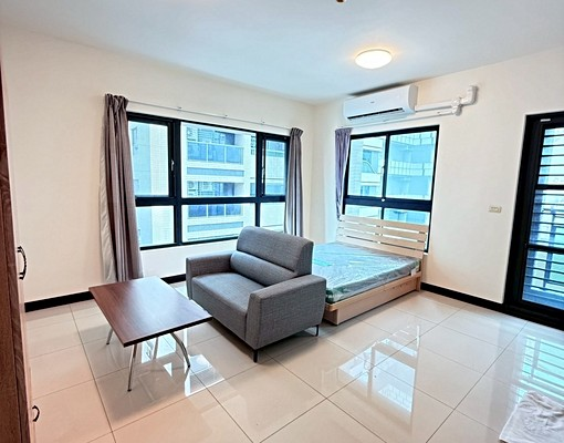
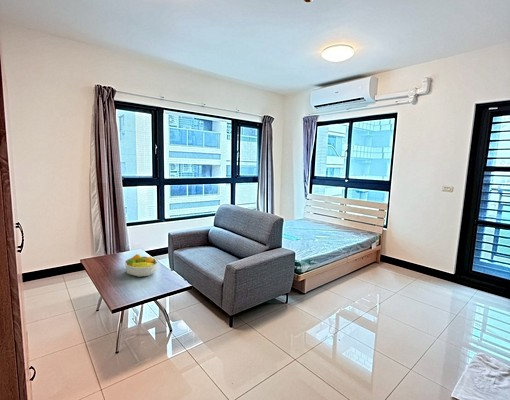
+ fruit bowl (141, 264)
